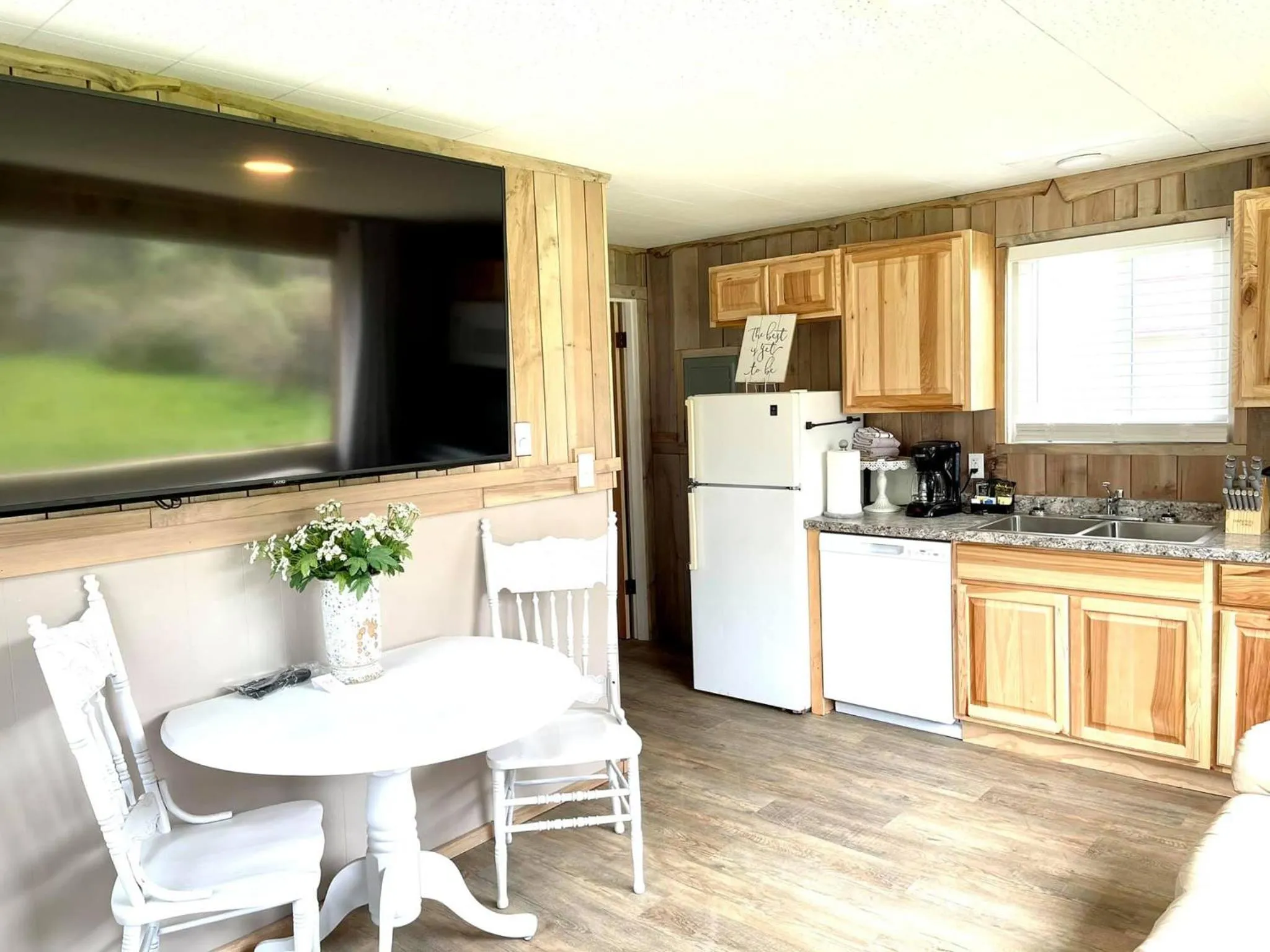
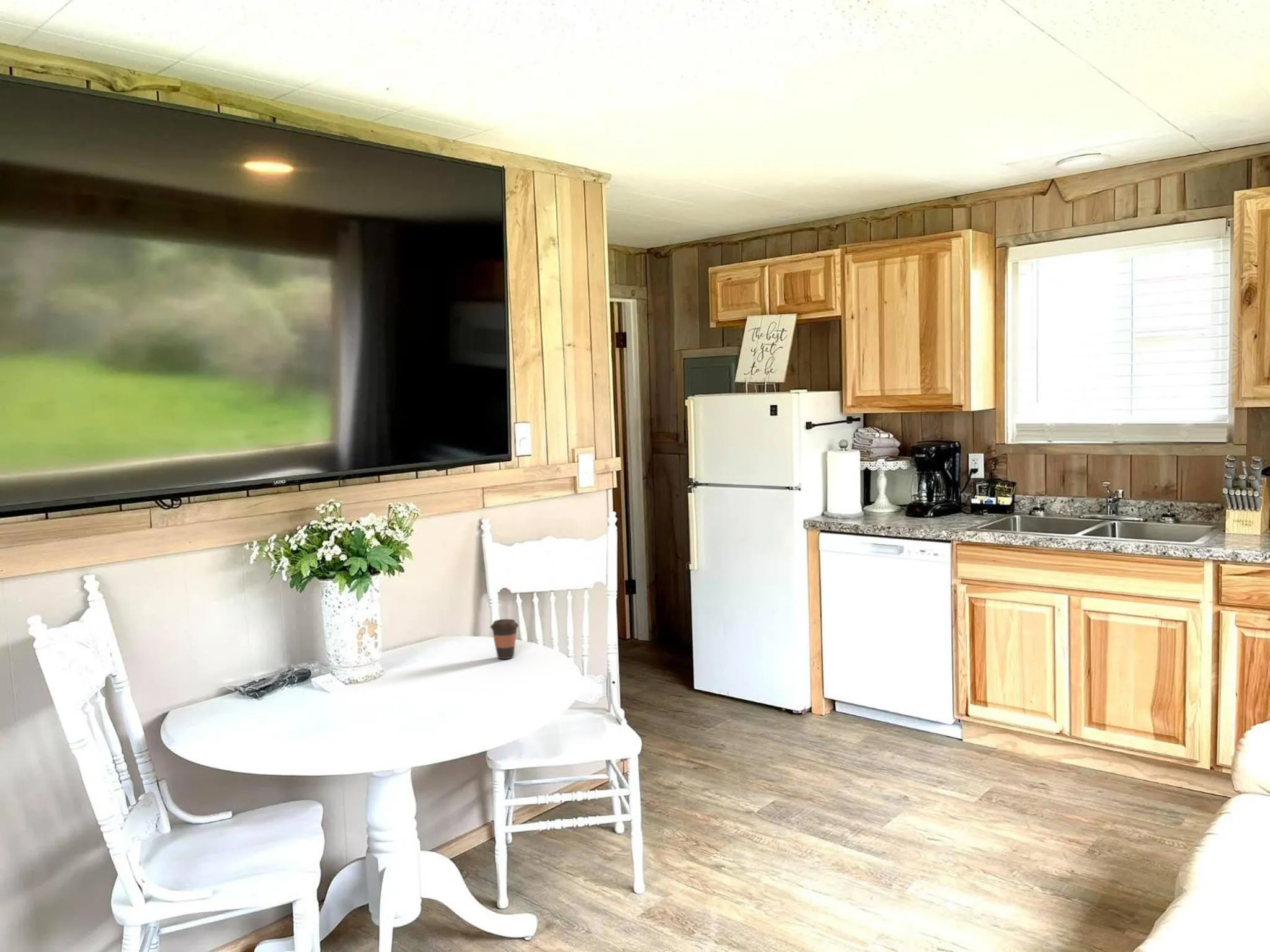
+ coffee cup (505, 639)
